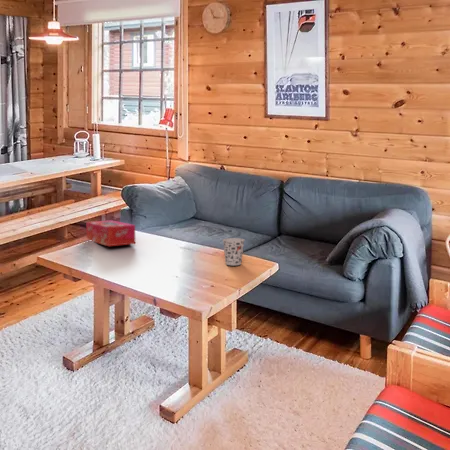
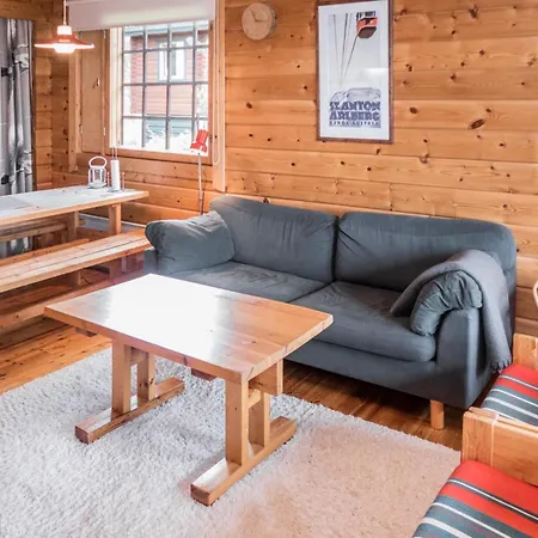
- tissue box (110, 232)
- cup (233, 251)
